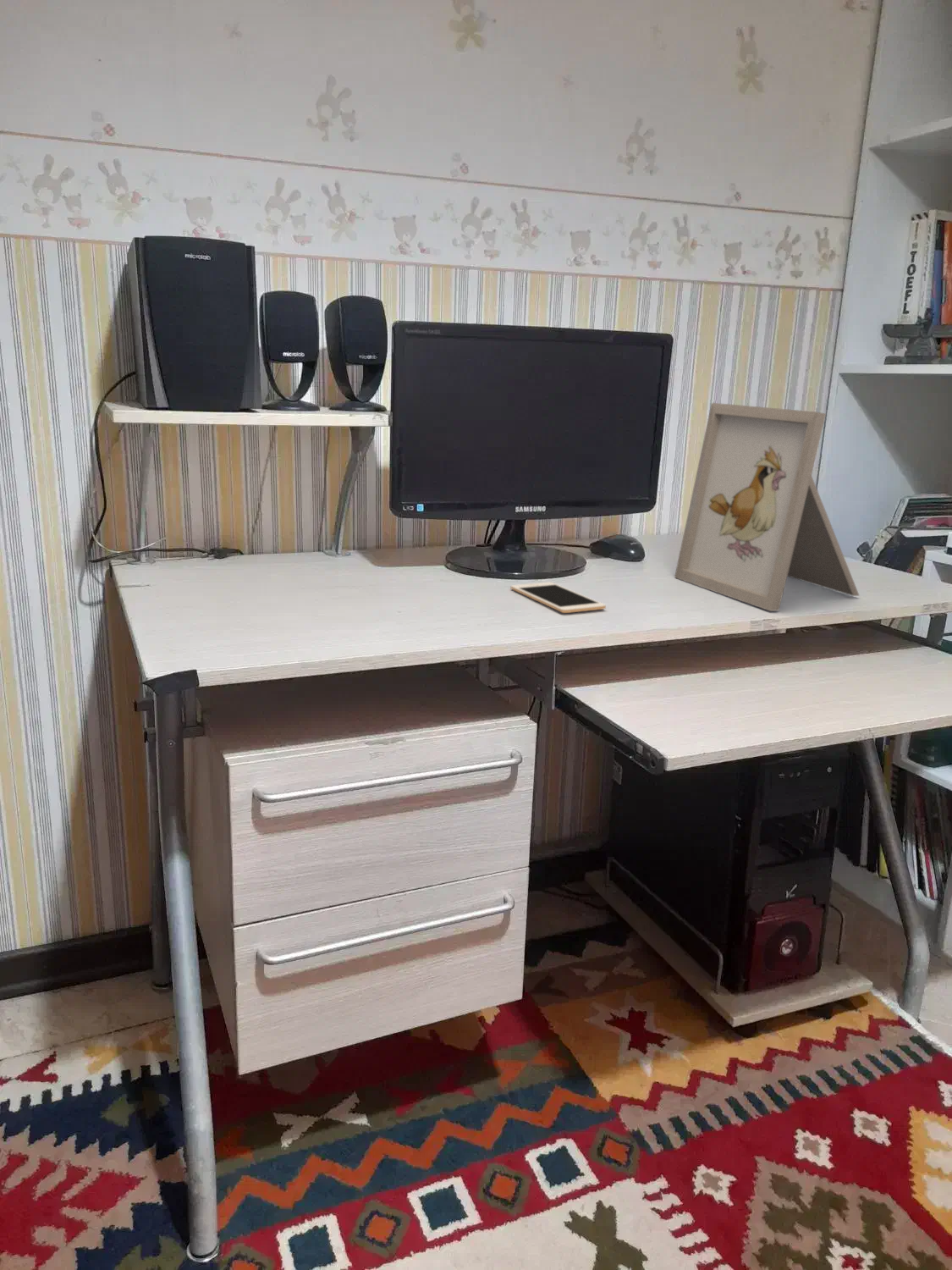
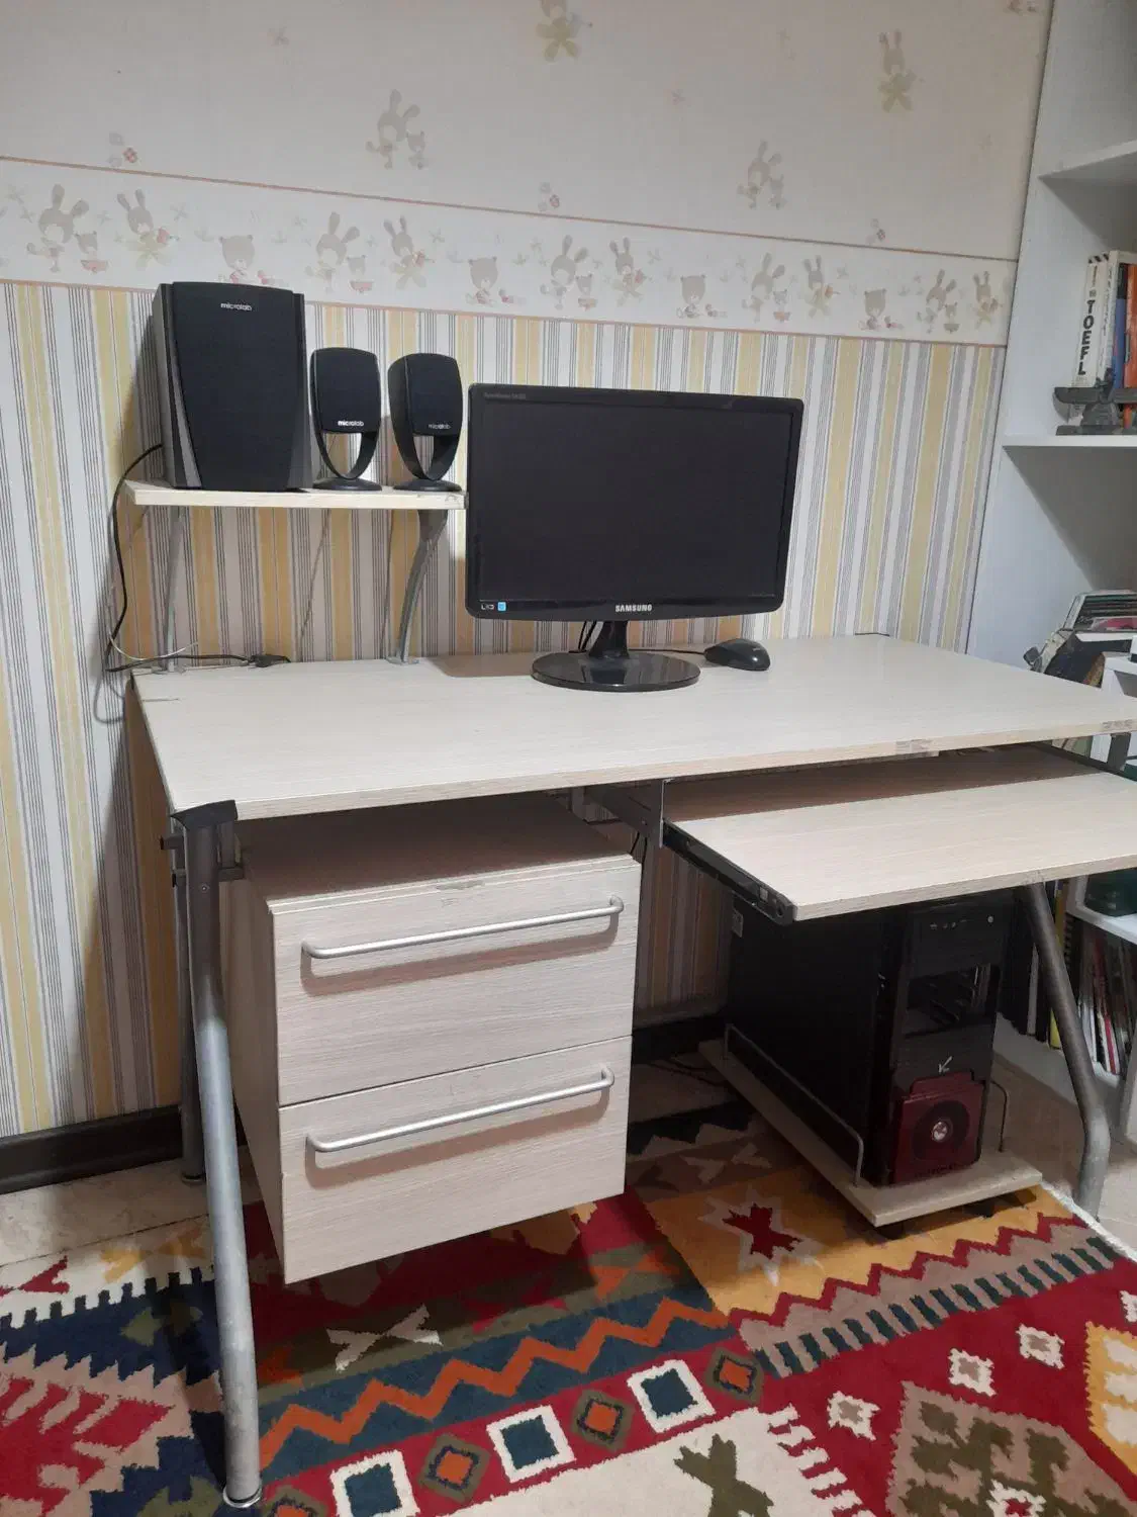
- picture frame (781, 500)
- cell phone (556, 596)
